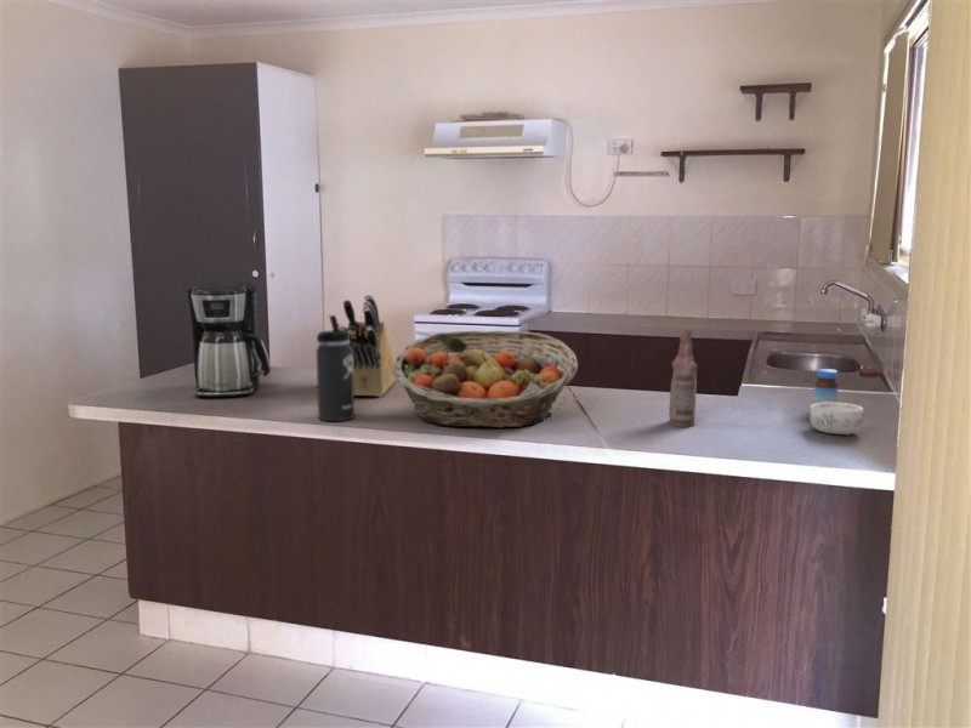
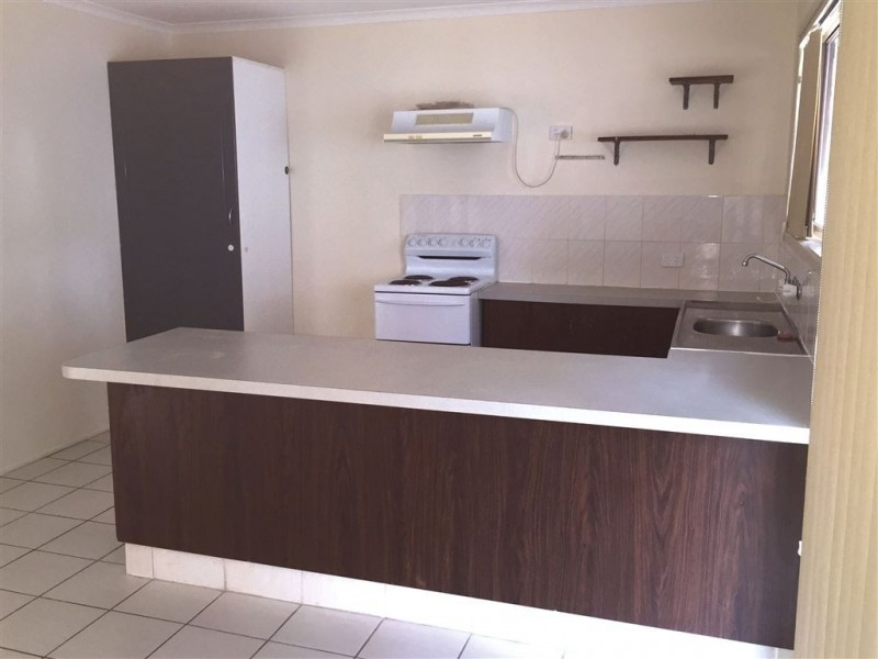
- bottle (682, 376)
- coffee maker (234, 335)
- thermos bottle (333, 366)
- knife block (368, 341)
- decorative bowl (834, 417)
- jar (825, 391)
- fruit basket (484, 376)
